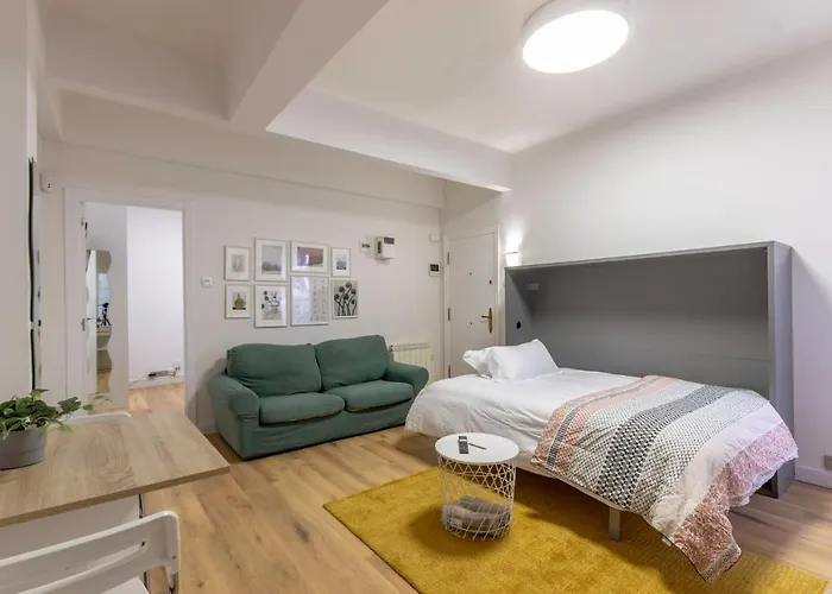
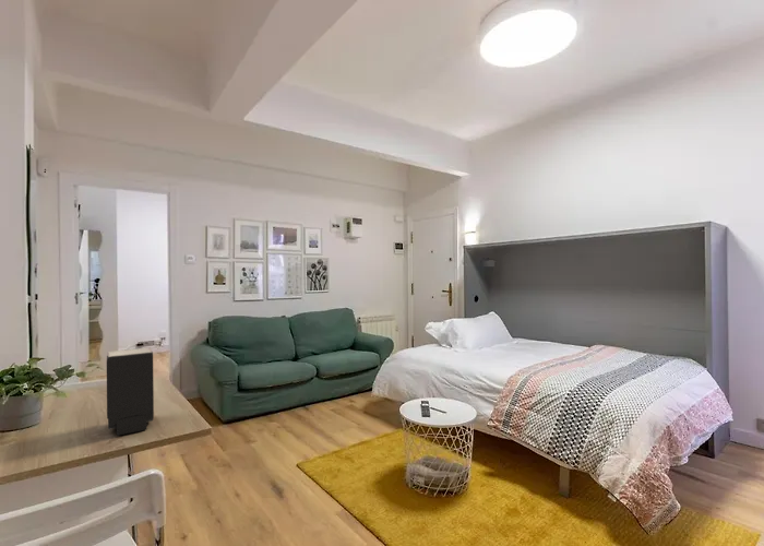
+ speaker (130, 389)
